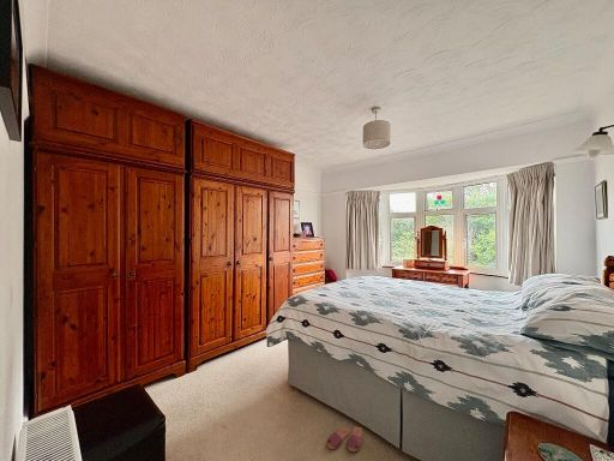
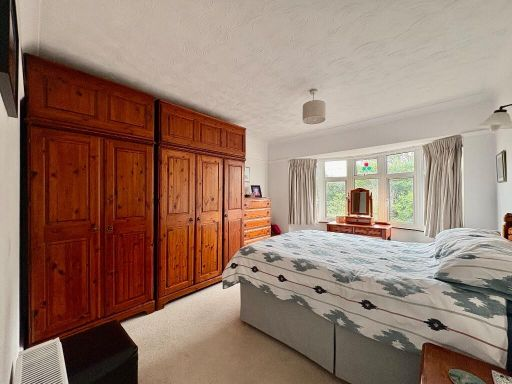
- slippers (349, 436)
